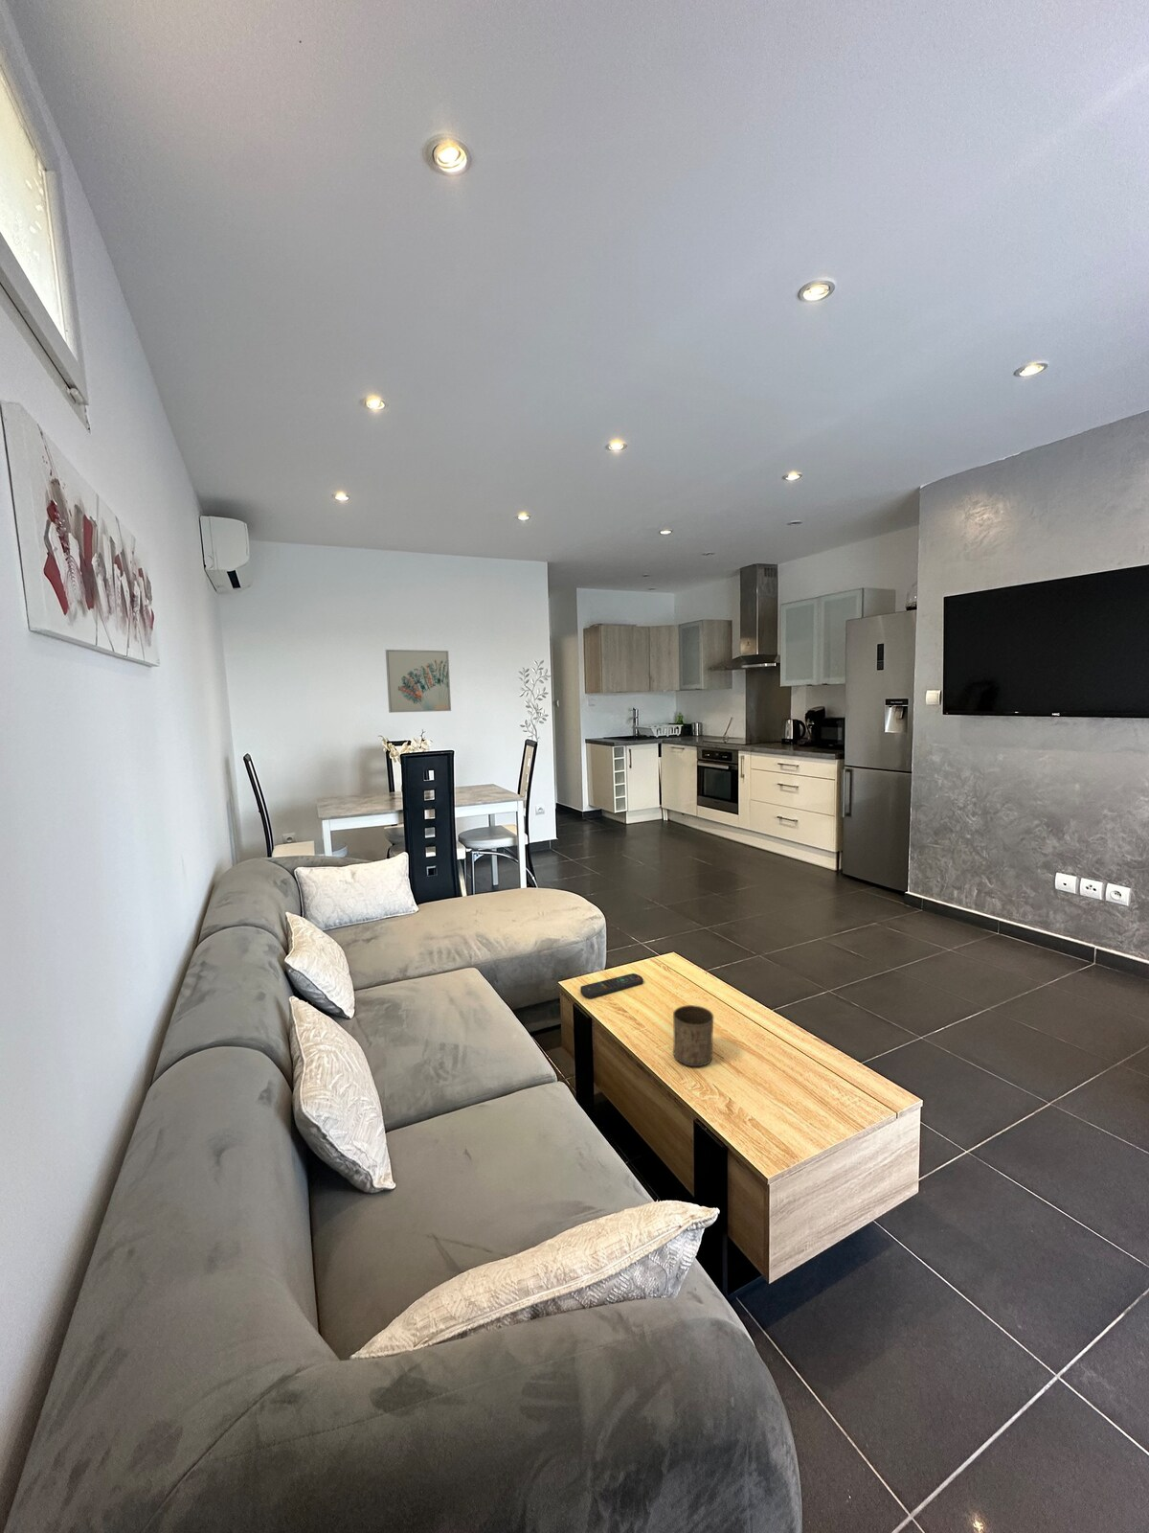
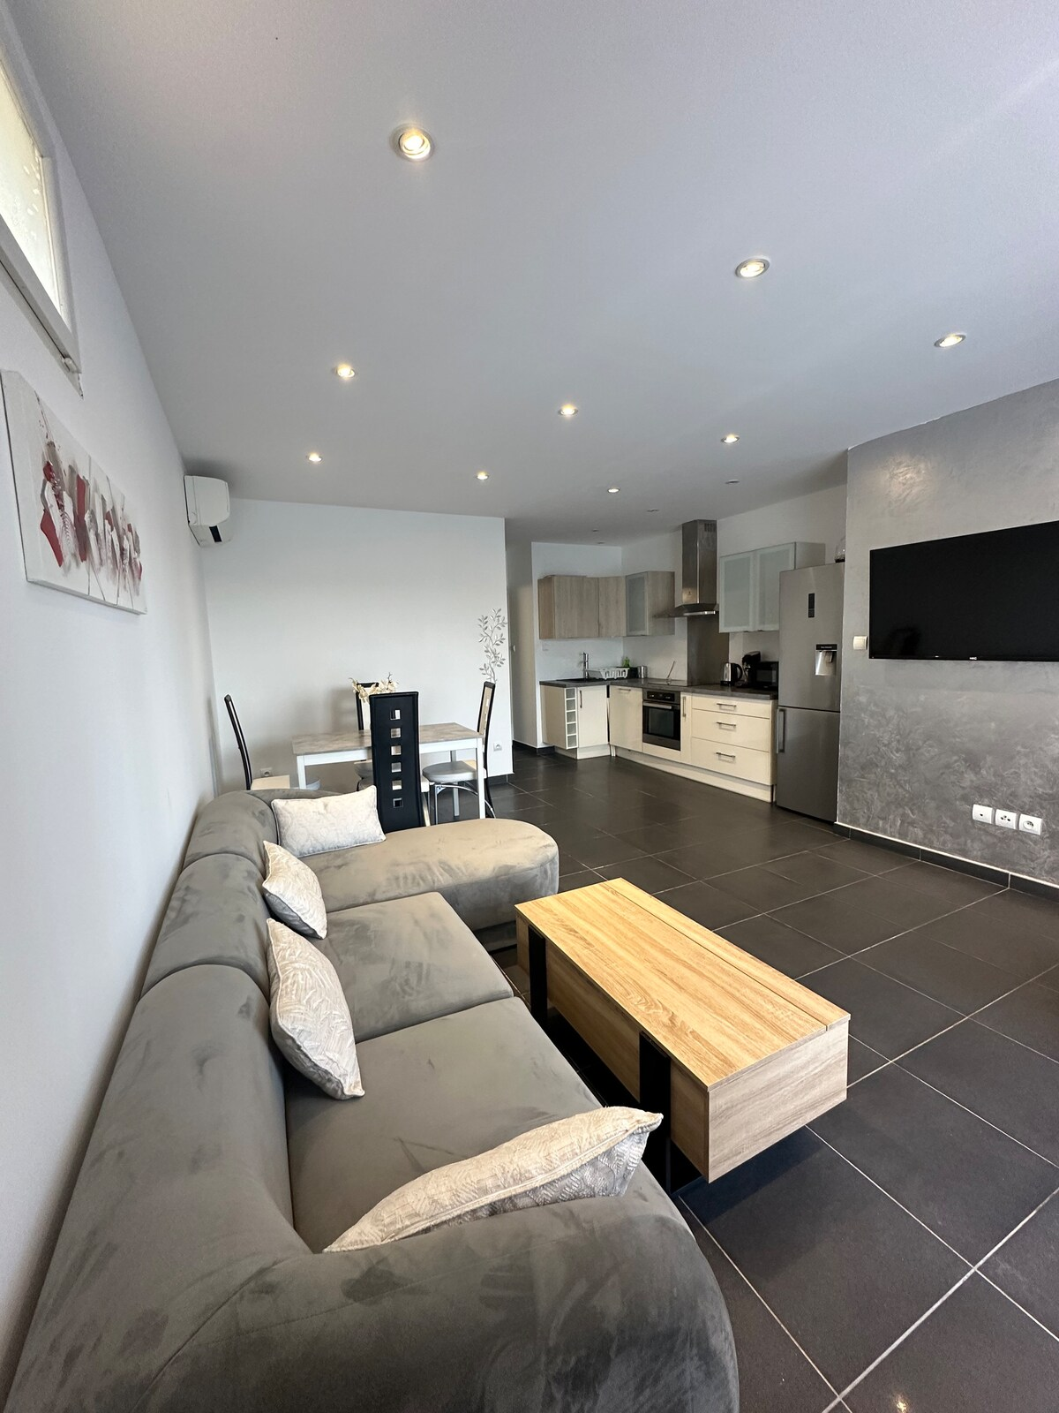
- cup (693, 1036)
- remote control (612, 985)
- wall art (419, 681)
